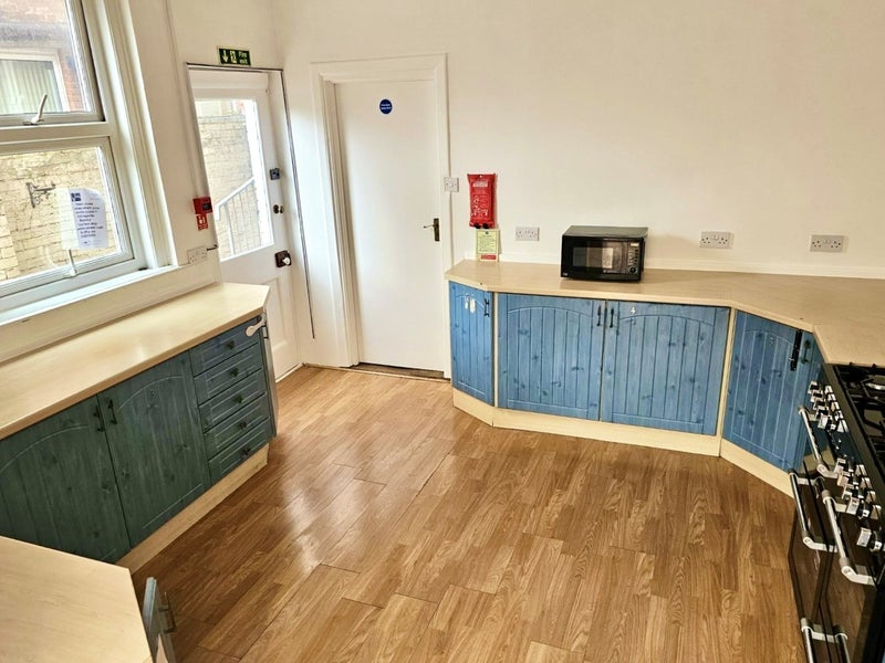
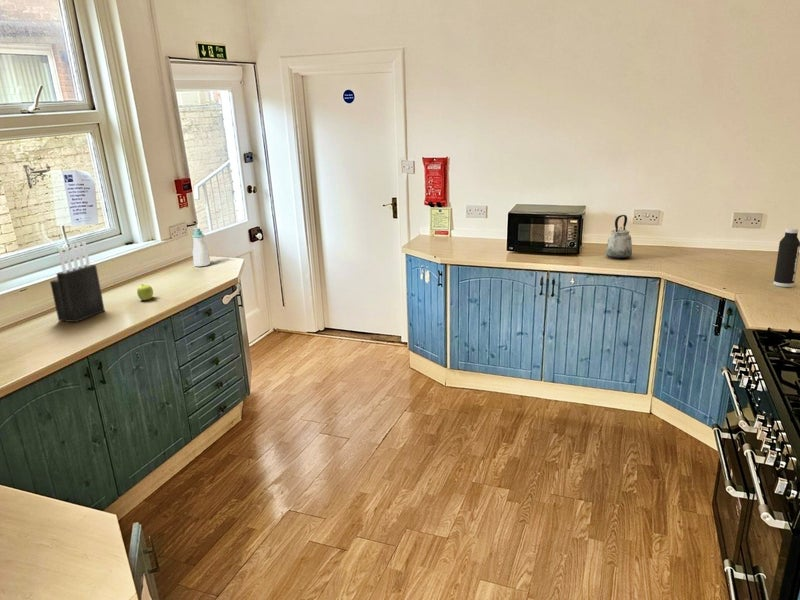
+ water bottle (787, 257)
+ kettle (621, 235)
+ soap bottle (199, 246)
+ fruit (145, 291)
+ knife block (73, 280)
